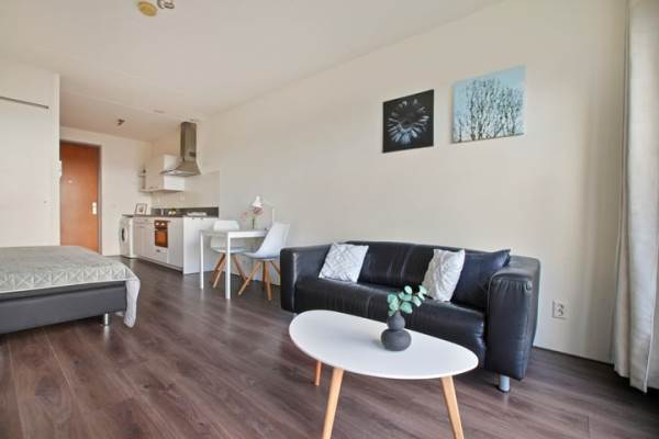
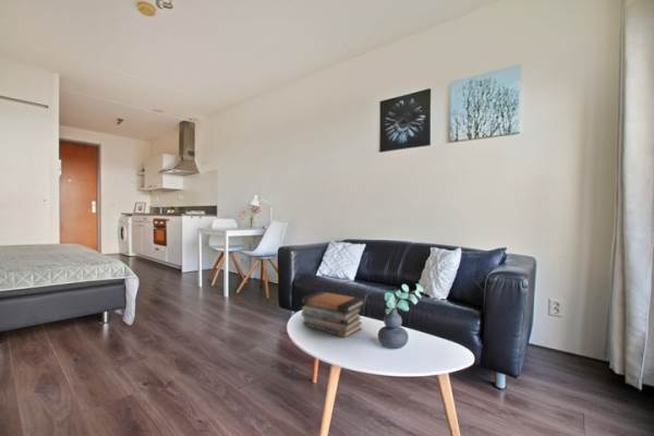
+ book stack (331, 312)
